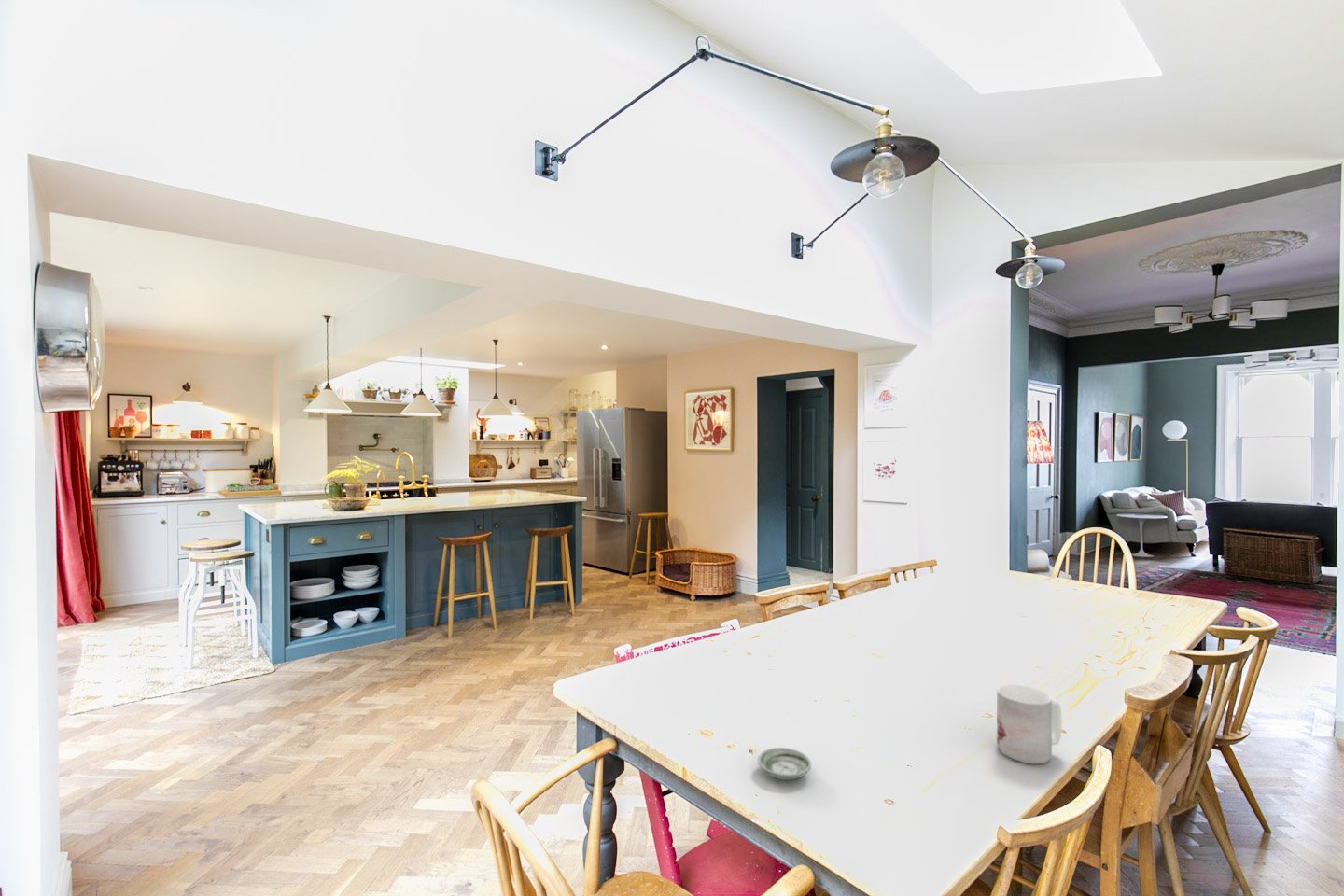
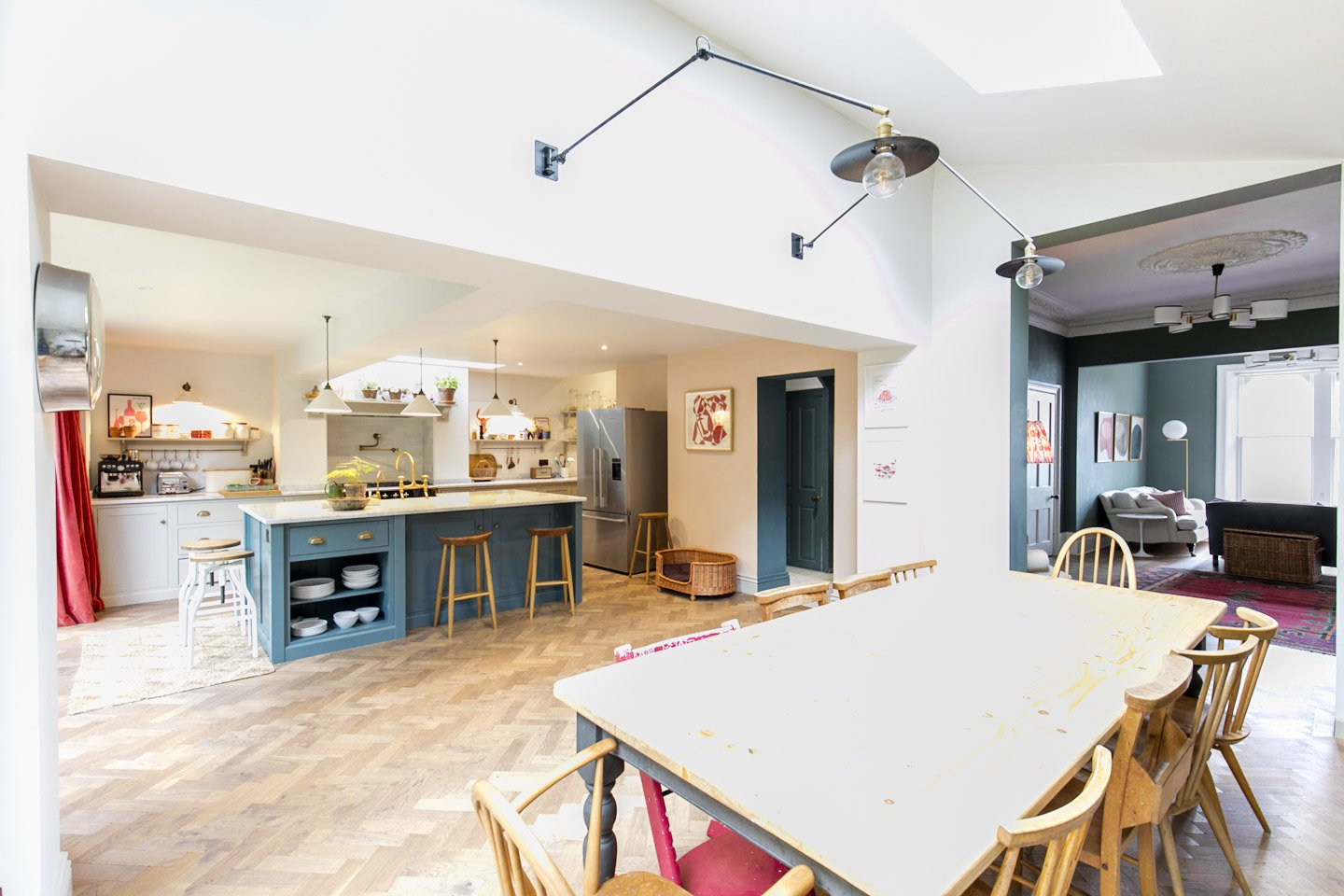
- saucer (784, 766)
- mug (1027, 722)
